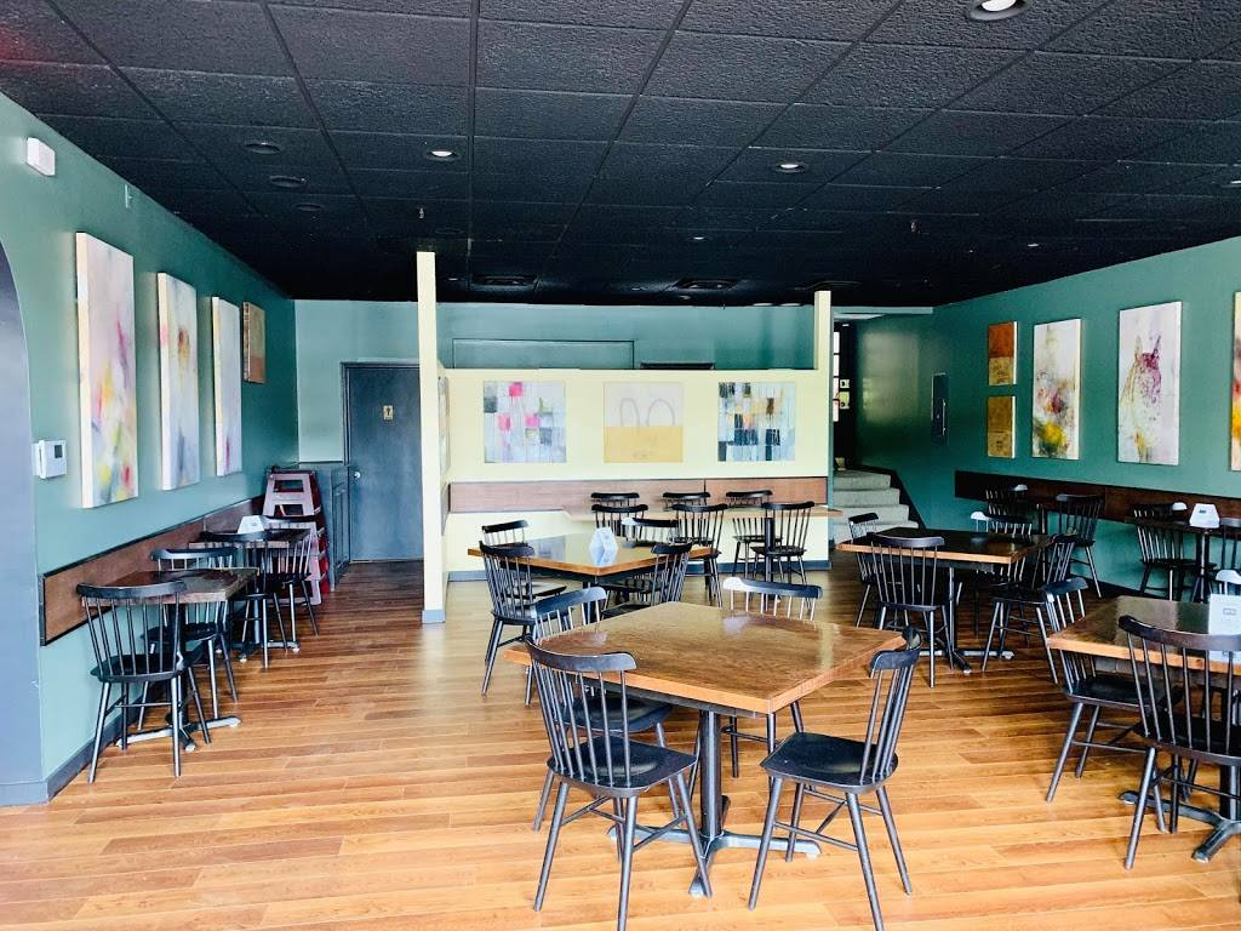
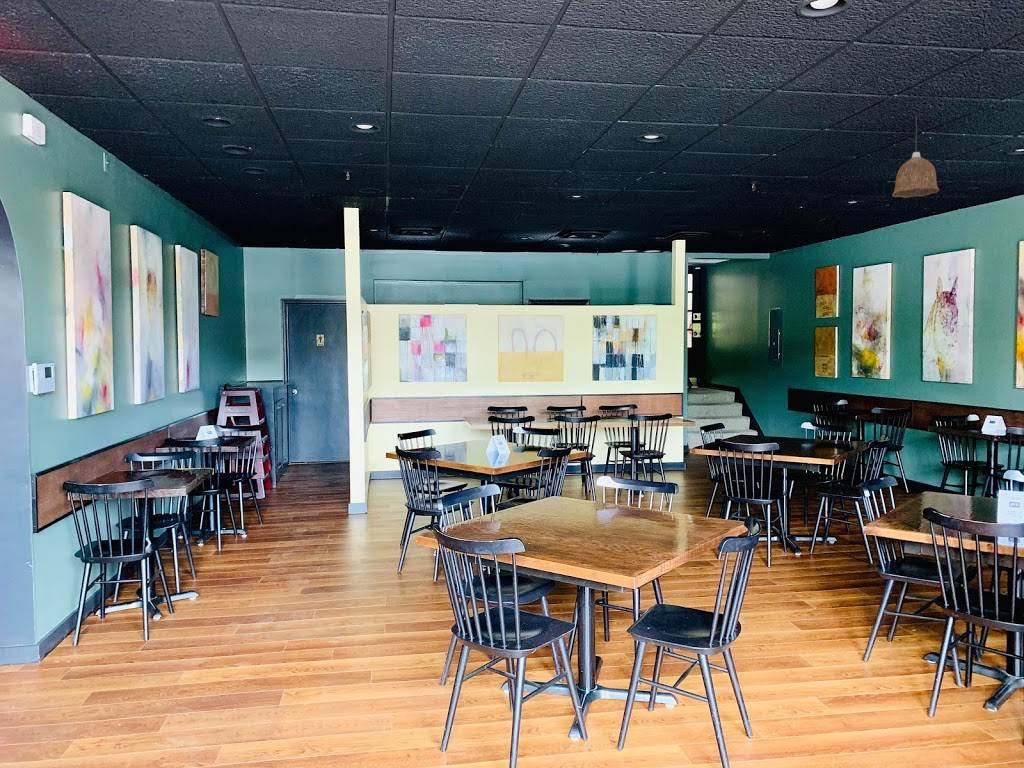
+ pendant lamp (915, 154)
